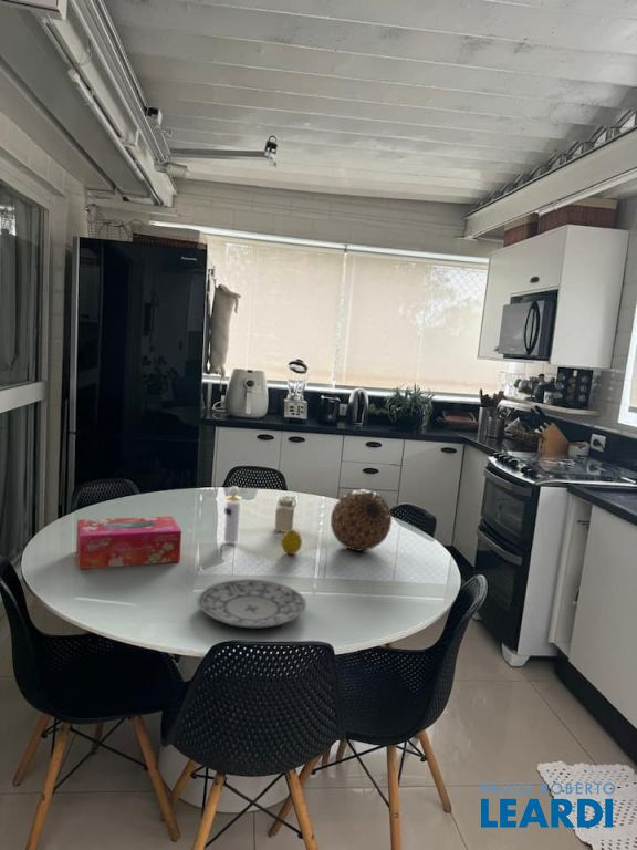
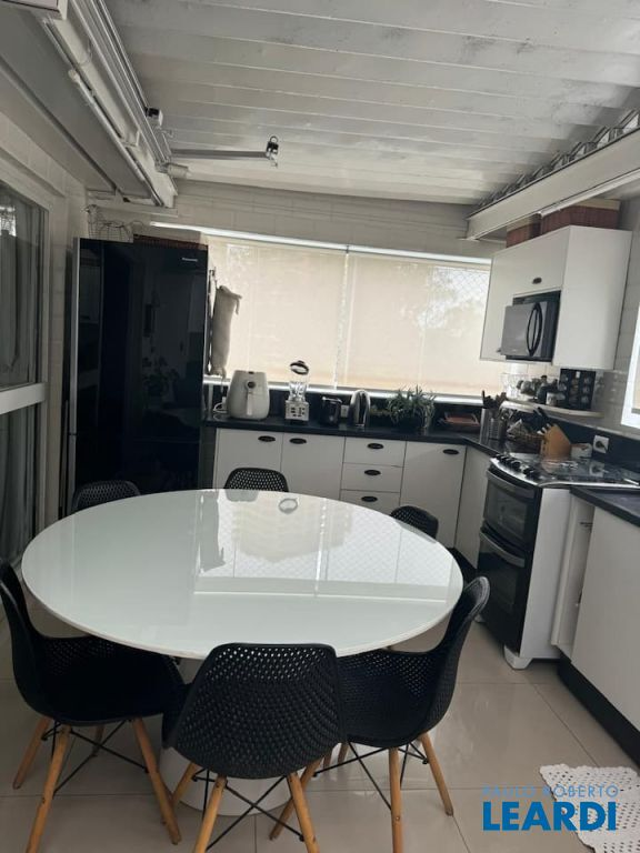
- salt shaker (284, 514)
- fruit (291, 541)
- plate (251, 605)
- tissue box (128, 540)
- decorative ball (361, 520)
- perfume bottle (232, 514)
